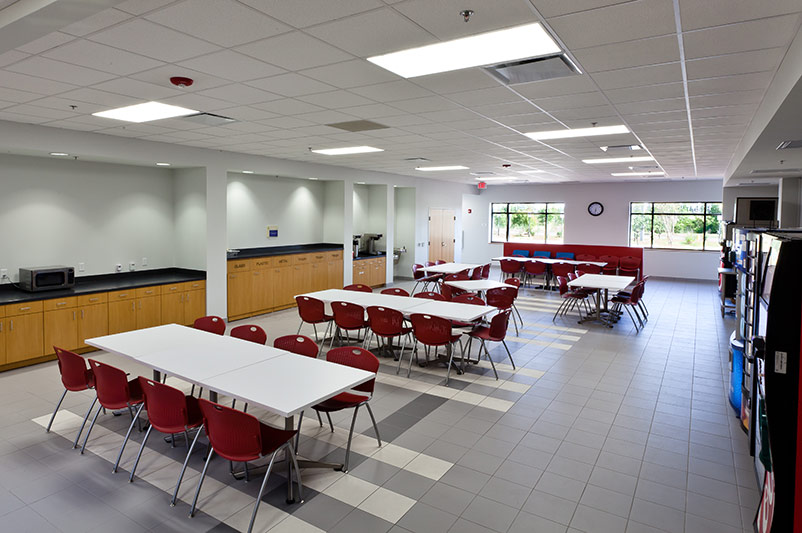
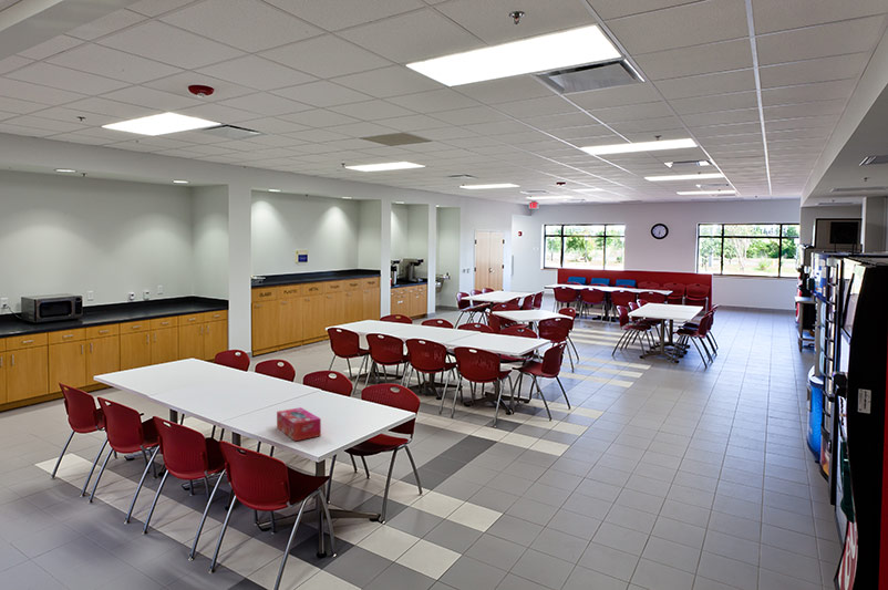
+ tissue box (298, 423)
